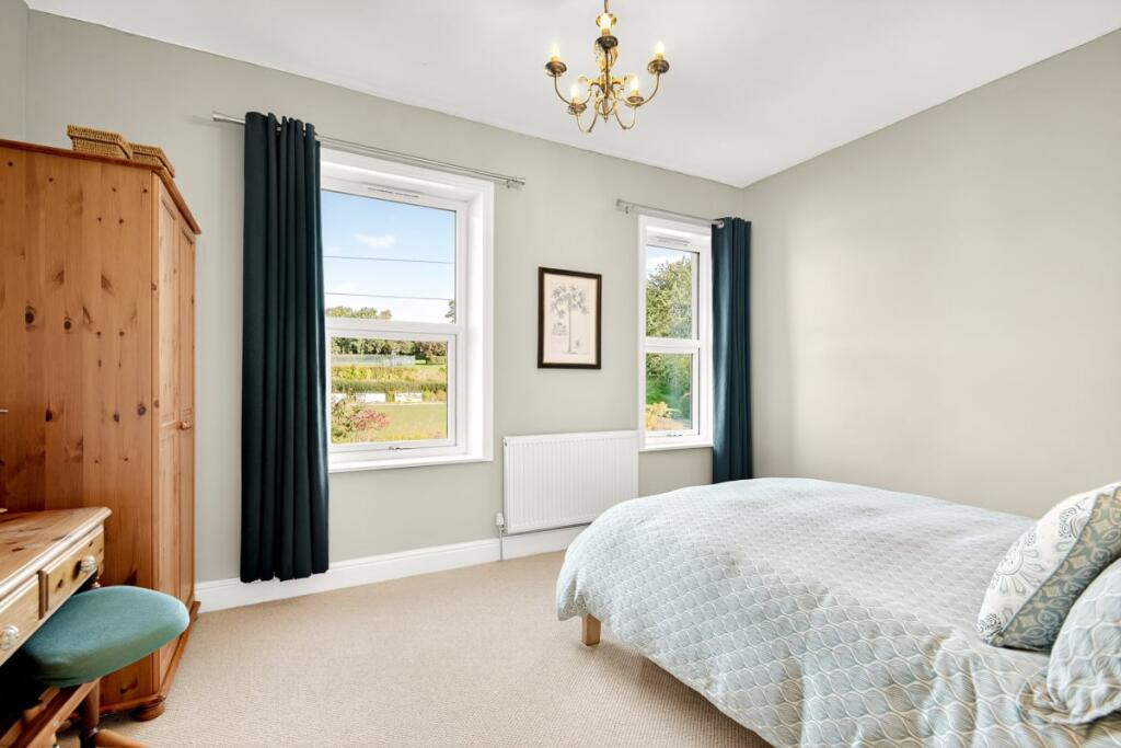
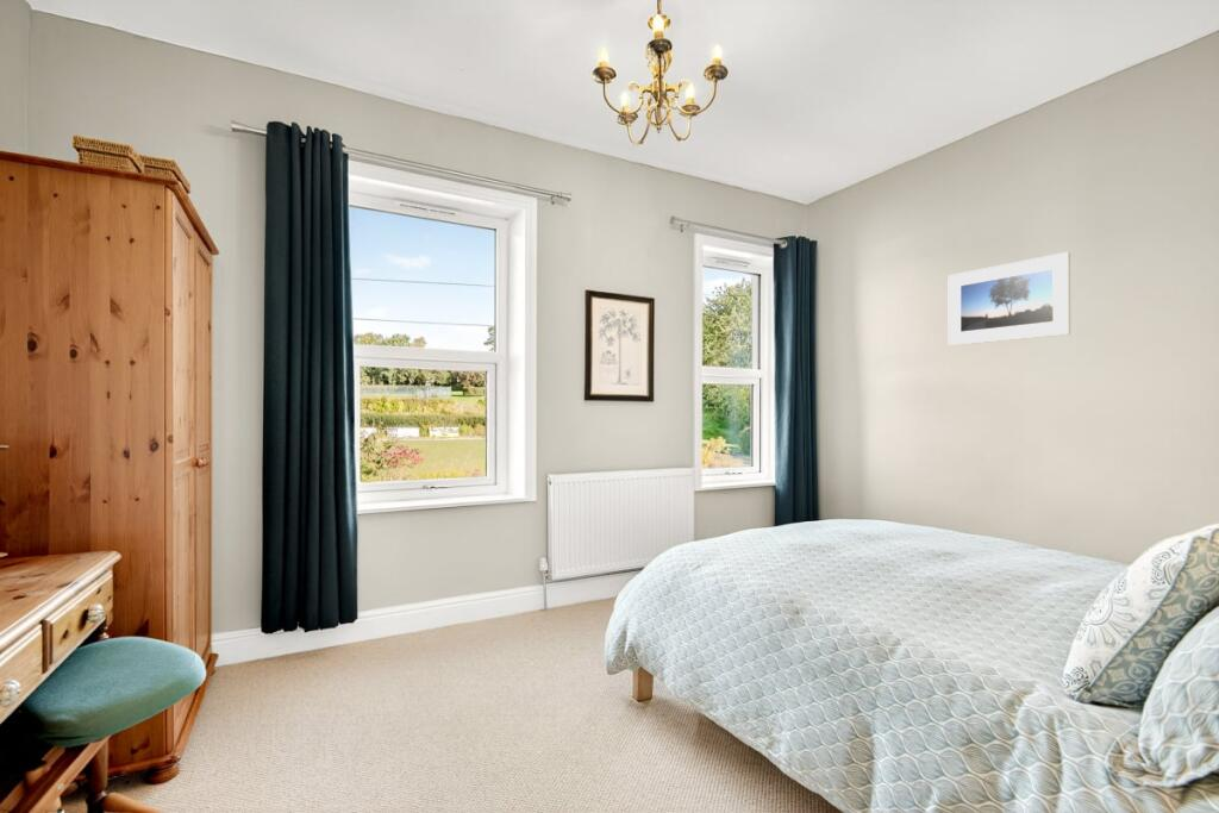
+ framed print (1004, 302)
